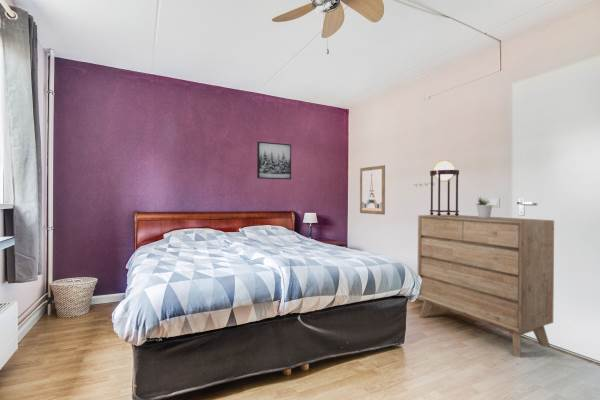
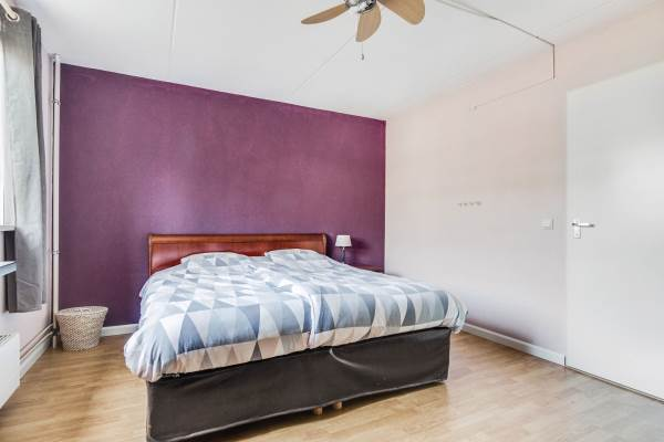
- potted plant (483, 206)
- wall art (274, 161)
- wall art (371, 190)
- table lamp (448, 188)
- dresser (477, 273)
